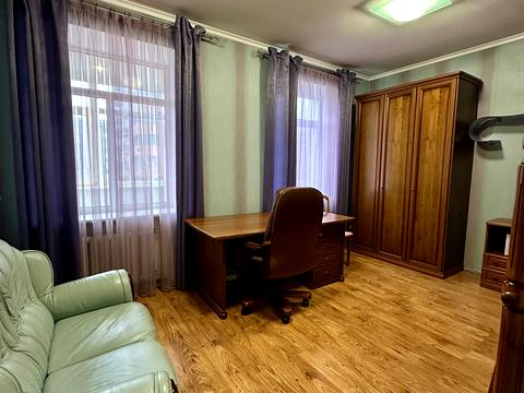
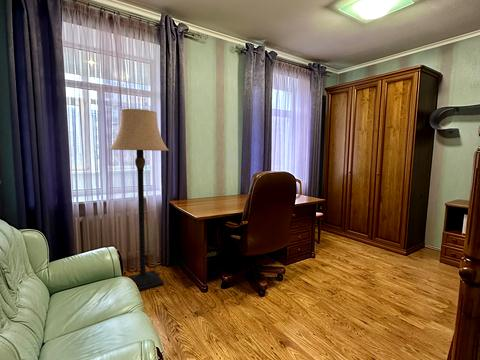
+ lamp (141, 199)
